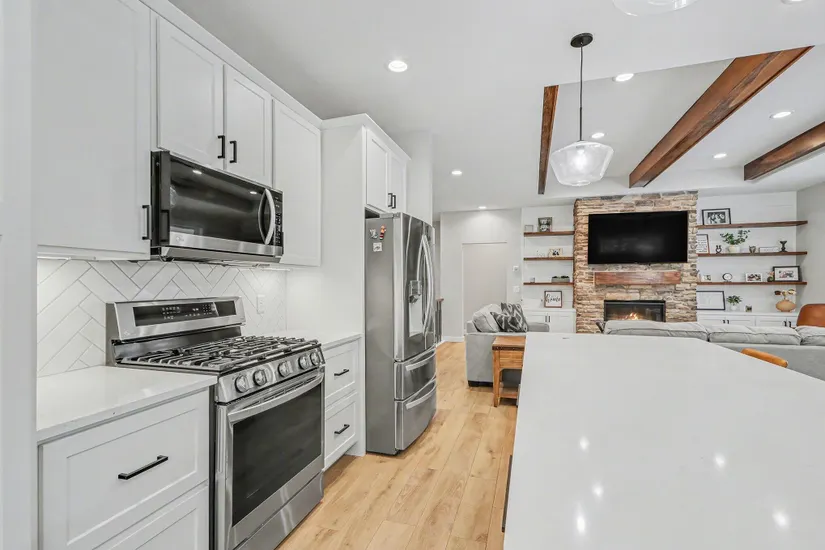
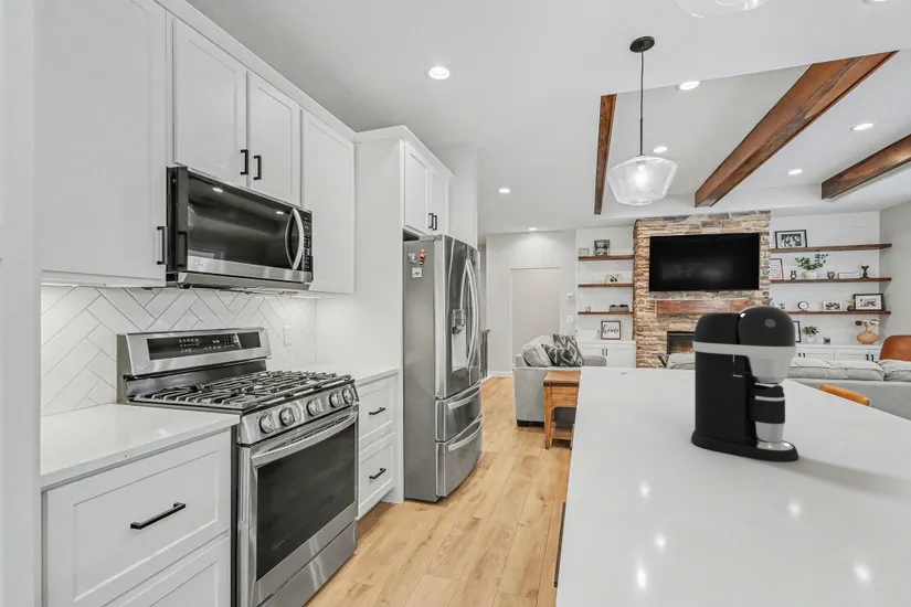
+ coffee maker (741, 376)
